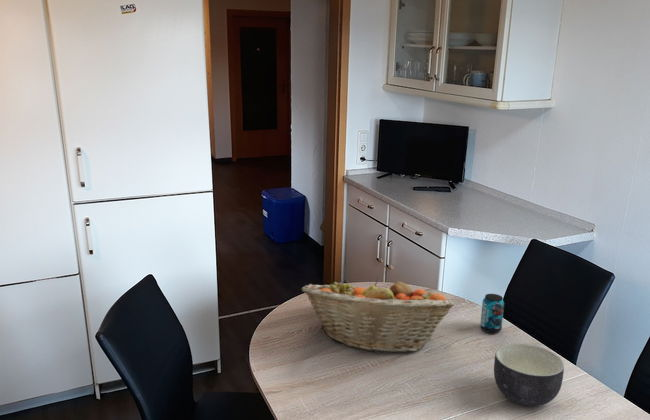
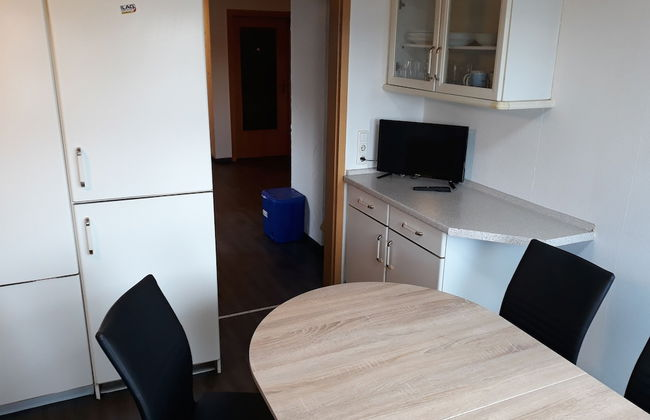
- fruit basket (375, 306)
- beverage can (492, 313)
- bowl (526, 377)
